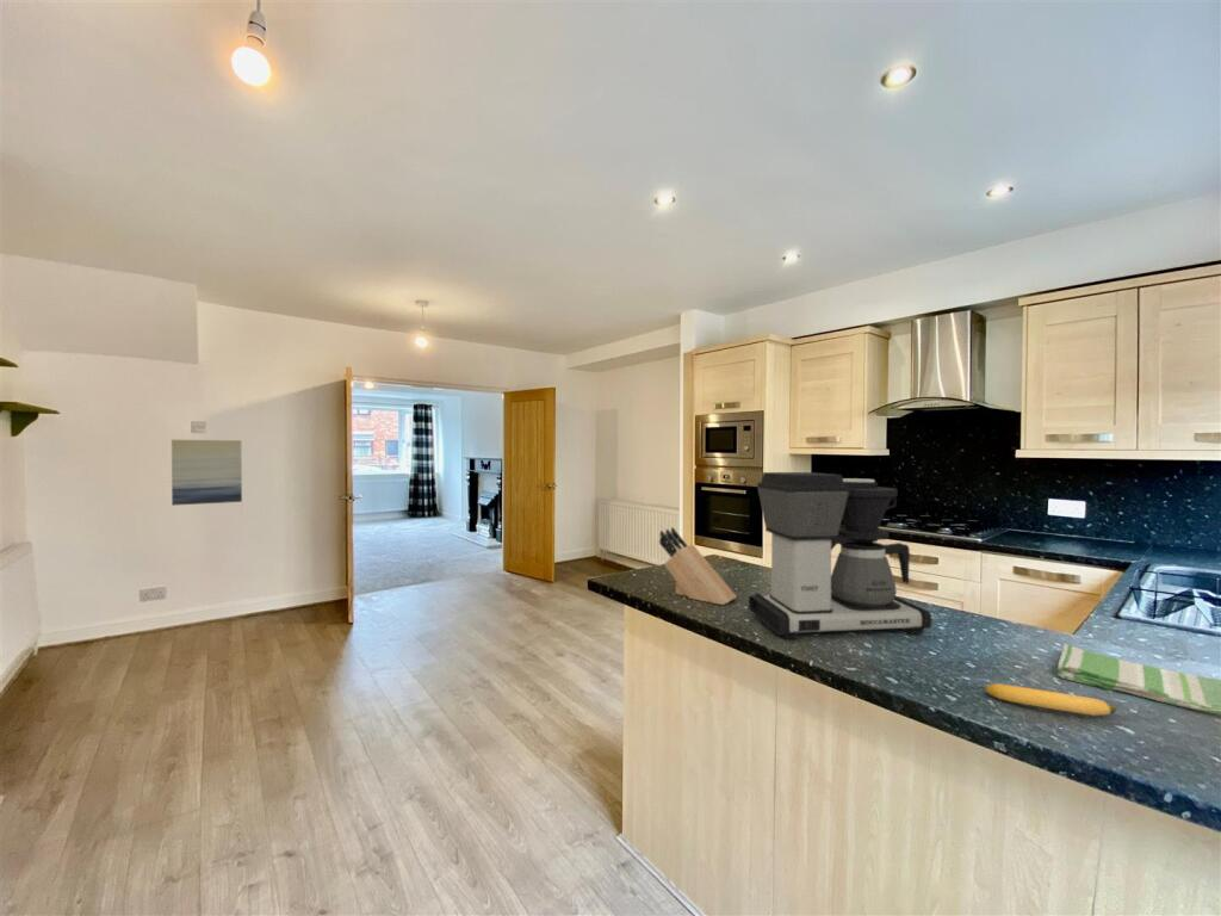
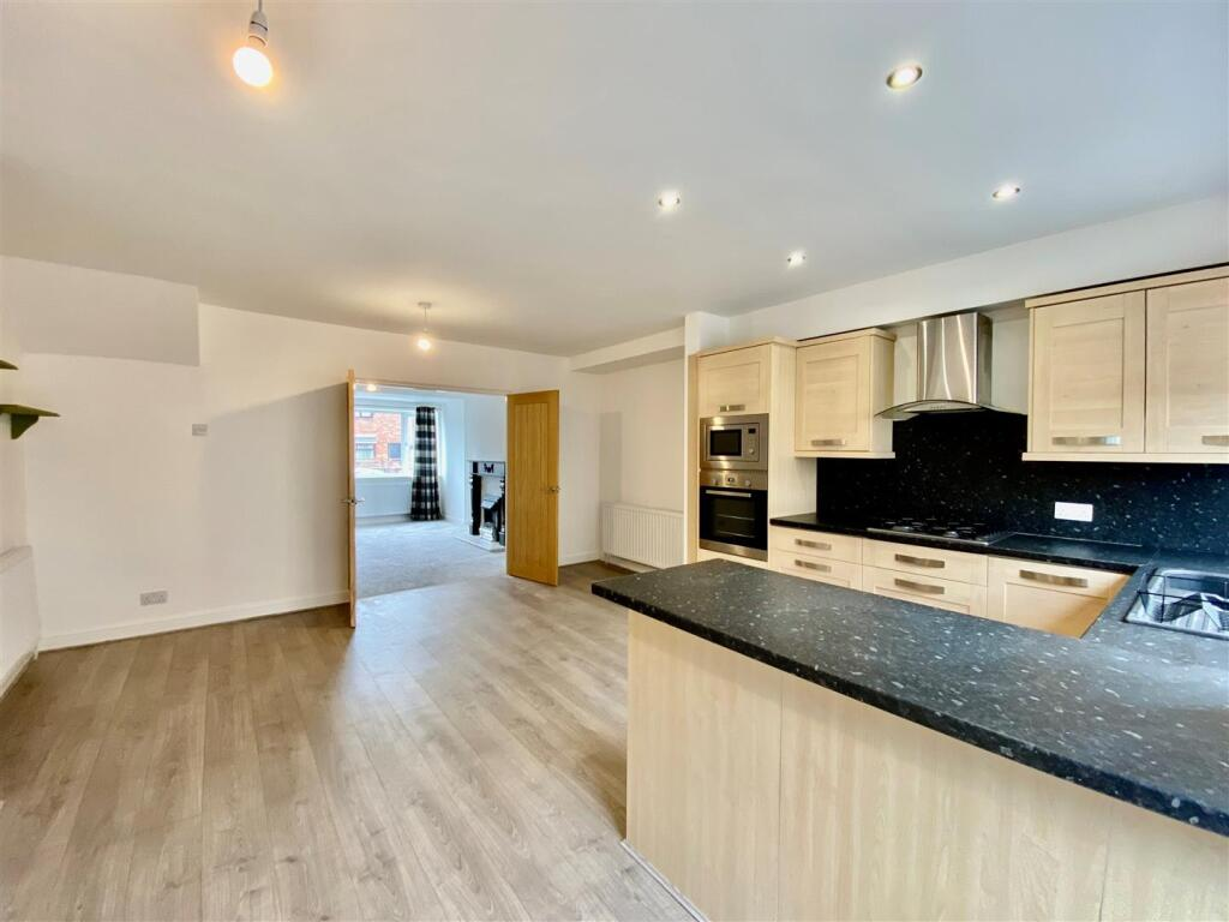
- coffee maker (833, 546)
- banana (1050, 697)
- dish towel (1139, 676)
- knife block (694, 563)
- wall art (207, 471)
